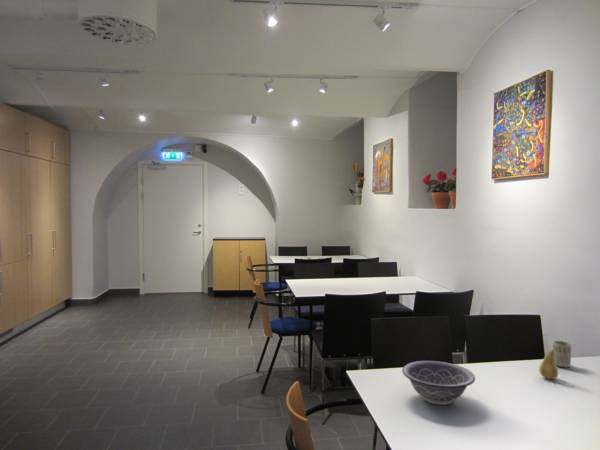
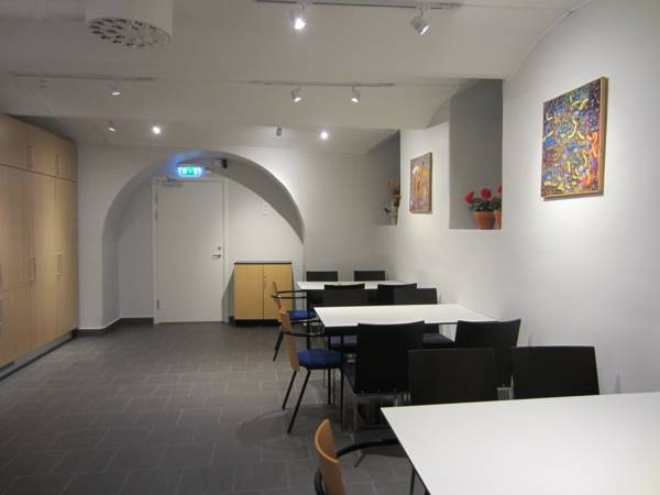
- decorative bowl (437, 385)
- cup (561, 354)
- fruit (548, 363)
